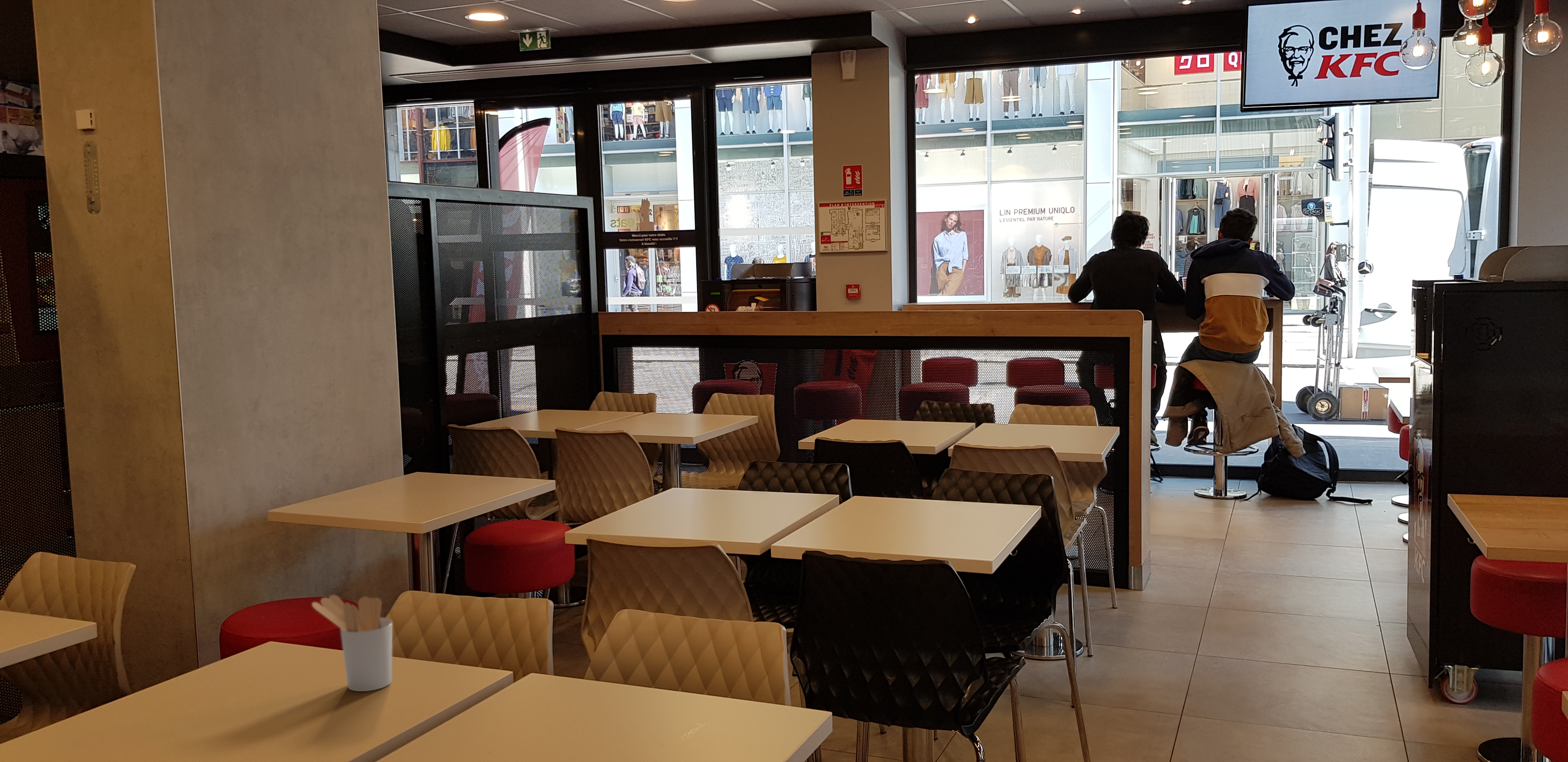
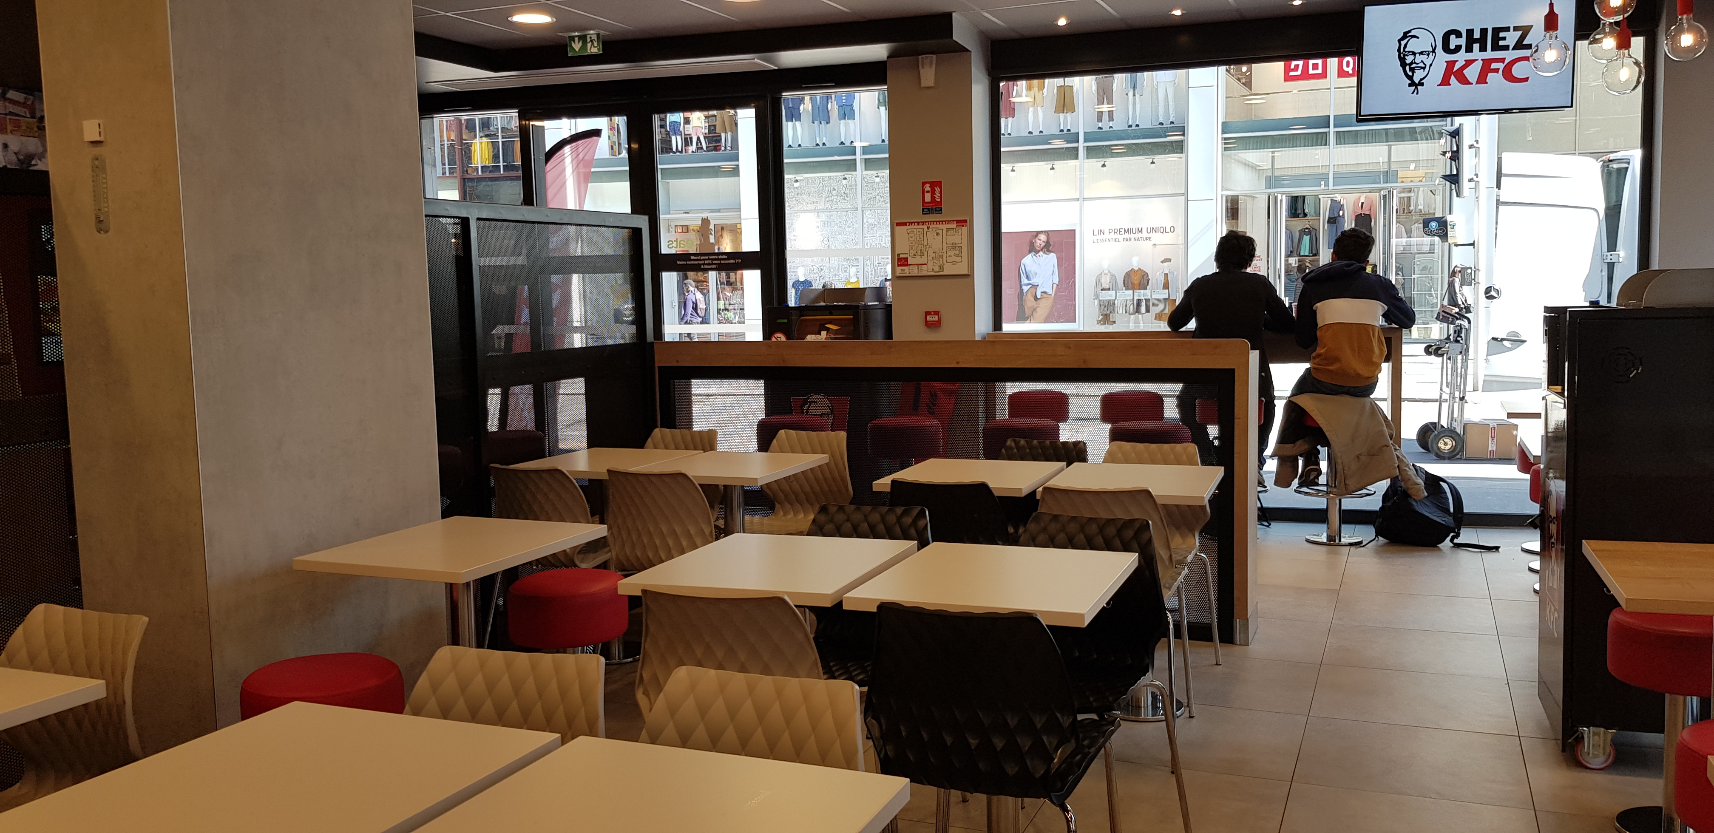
- utensil holder (355, 640)
